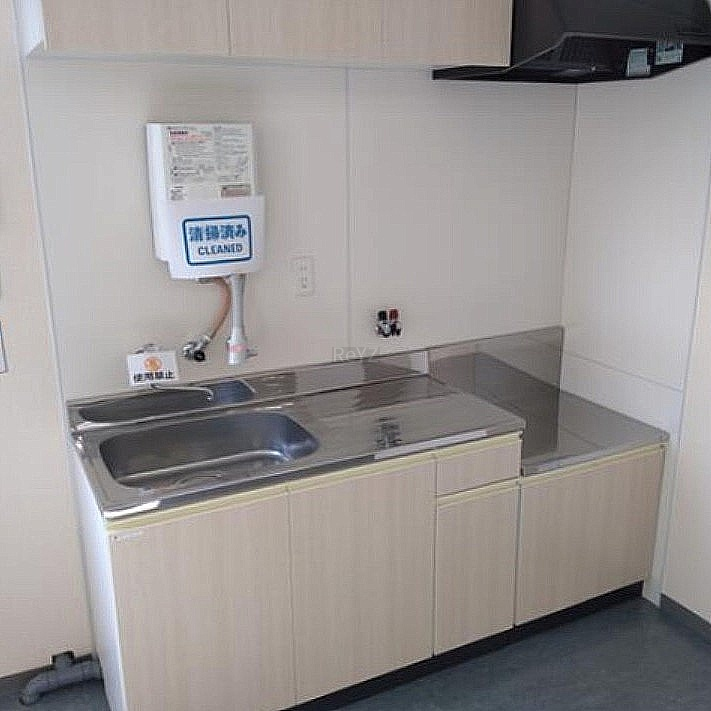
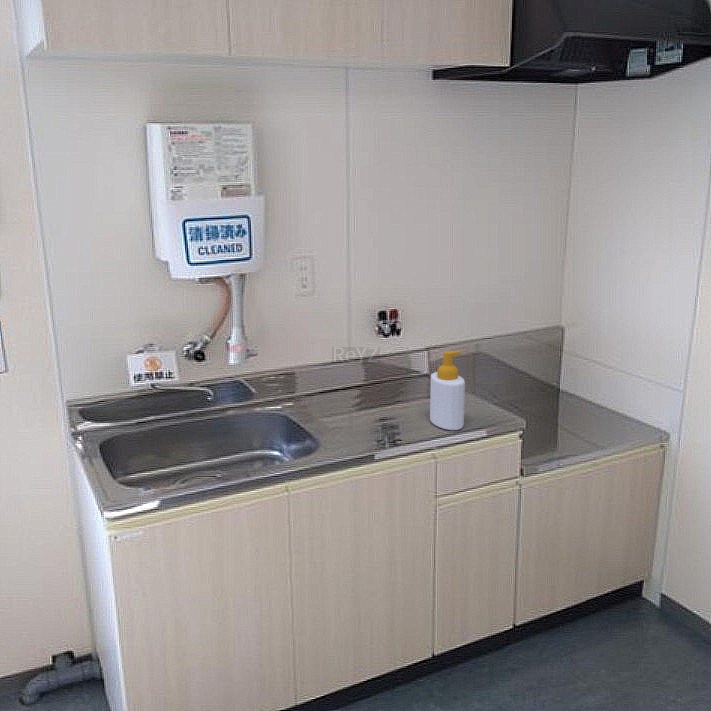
+ soap bottle (447, 388)
